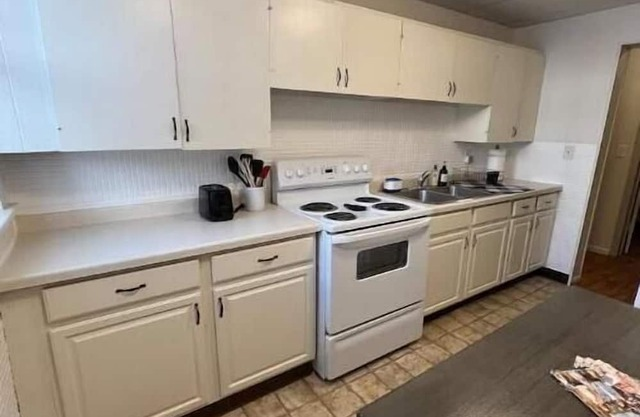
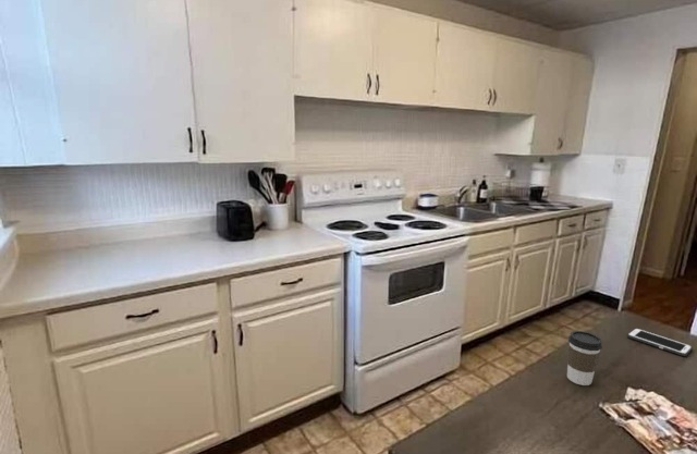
+ coffee cup (582, 358)
+ cell phone (658, 341)
